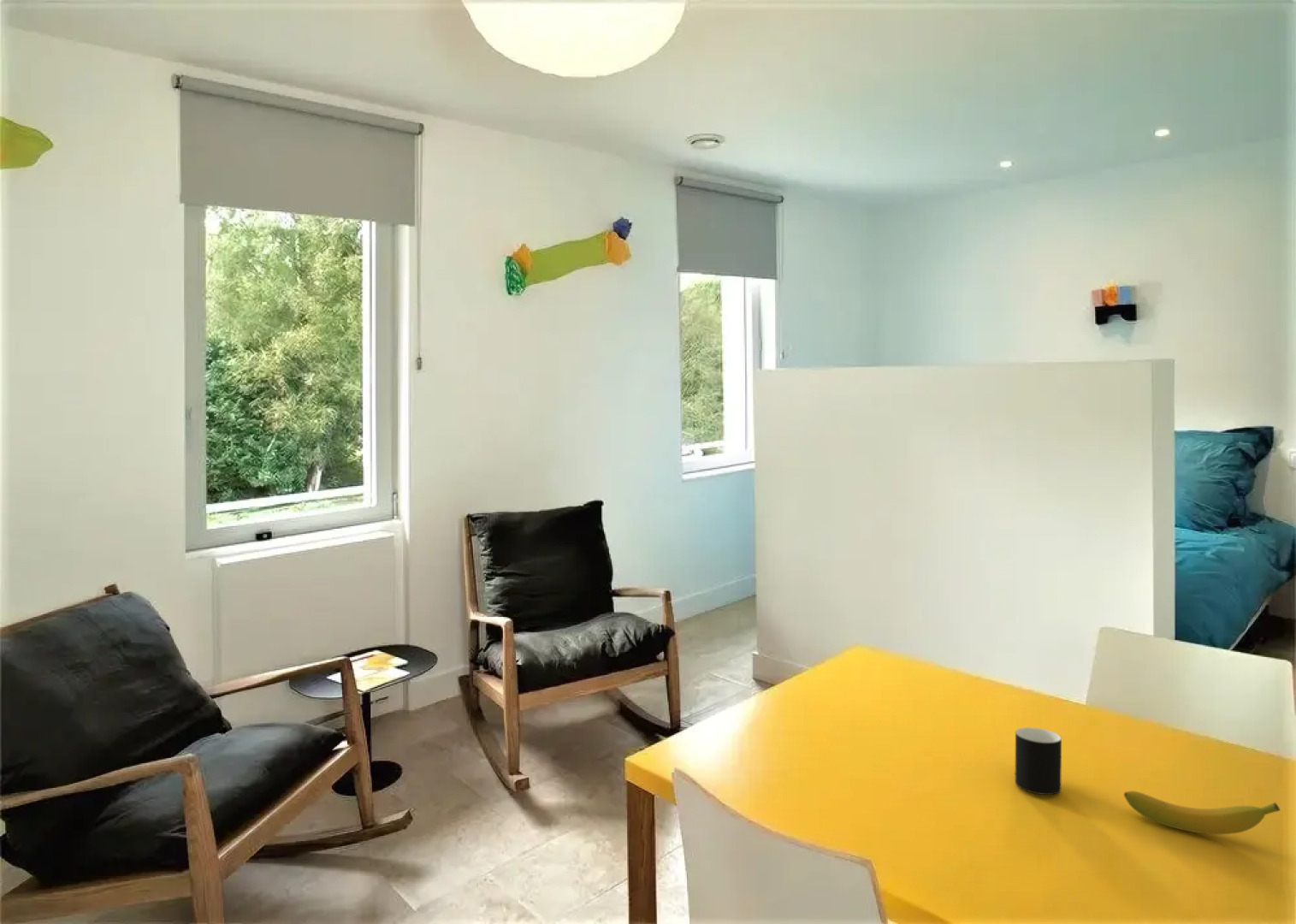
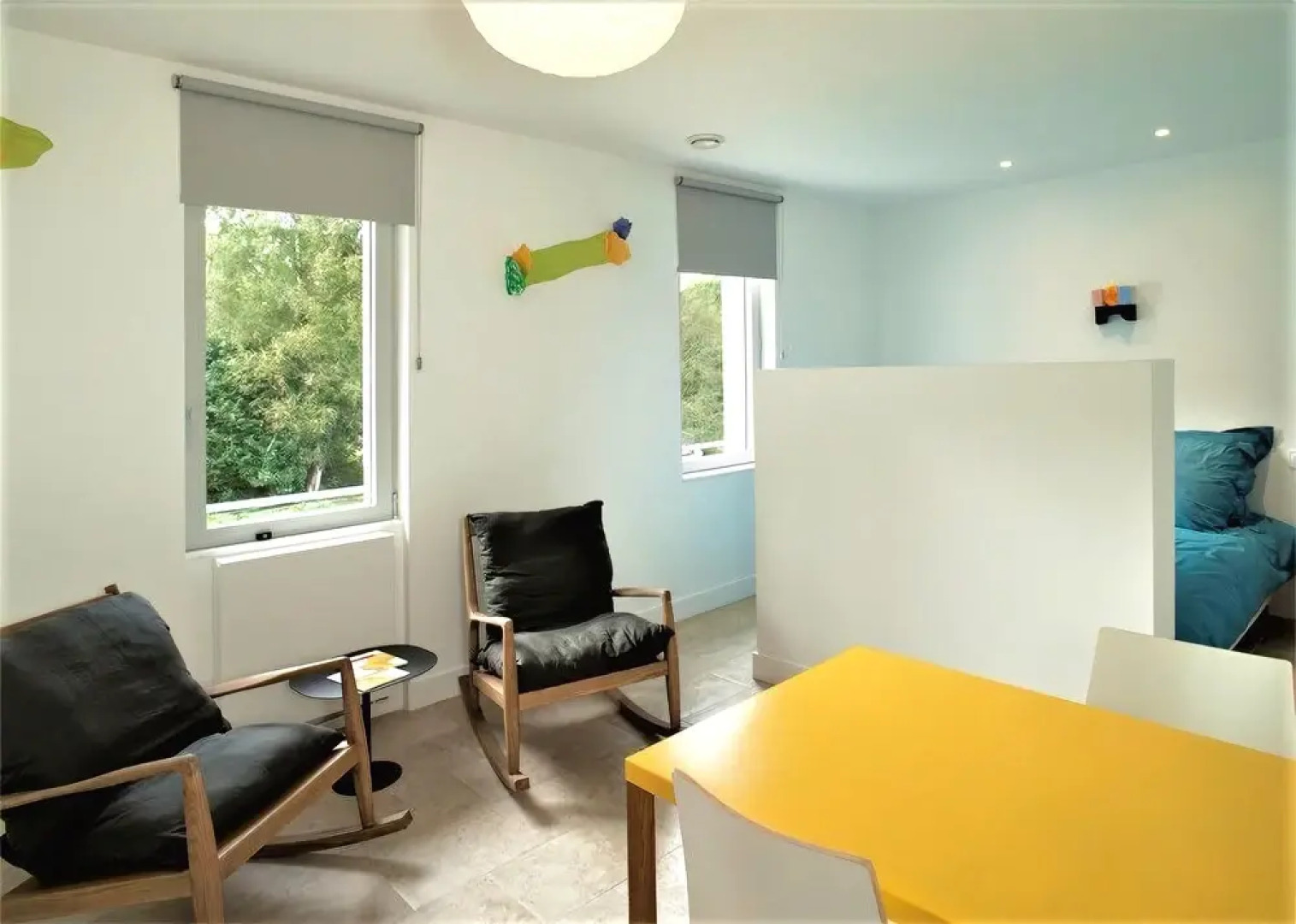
- banana (1198, 809)
- cup (1036, 756)
